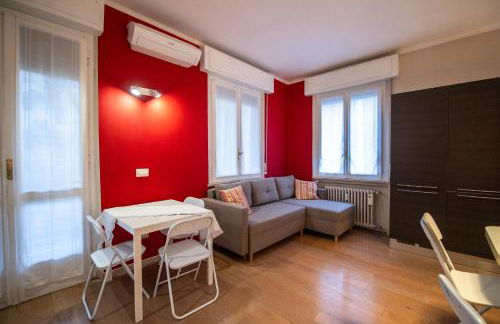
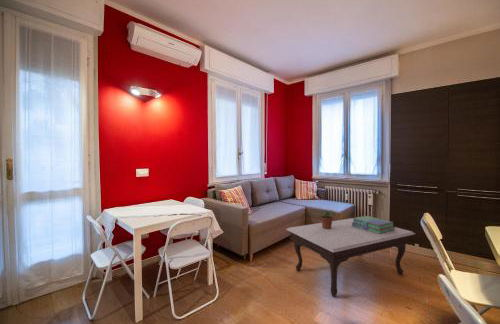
+ potted plant (327, 219)
+ stack of books (372, 223)
+ coffee table (348, 250)
